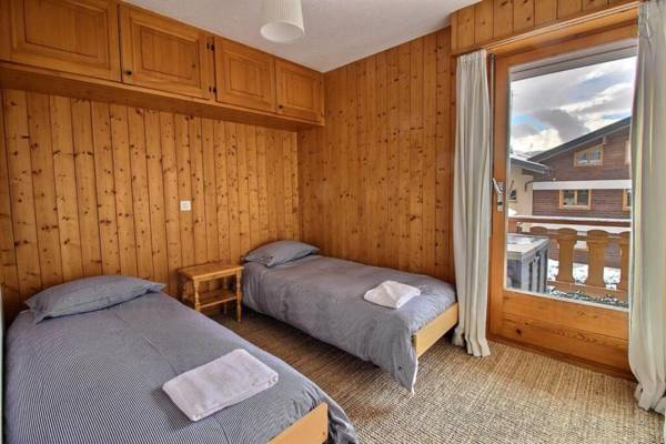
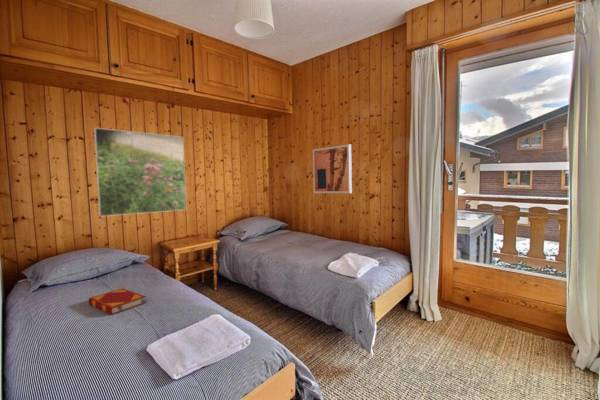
+ hardback book (117, 300)
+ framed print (144, 173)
+ wall art (331, 170)
